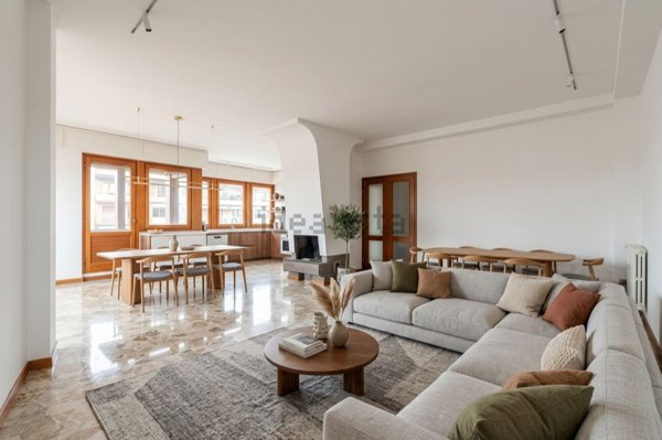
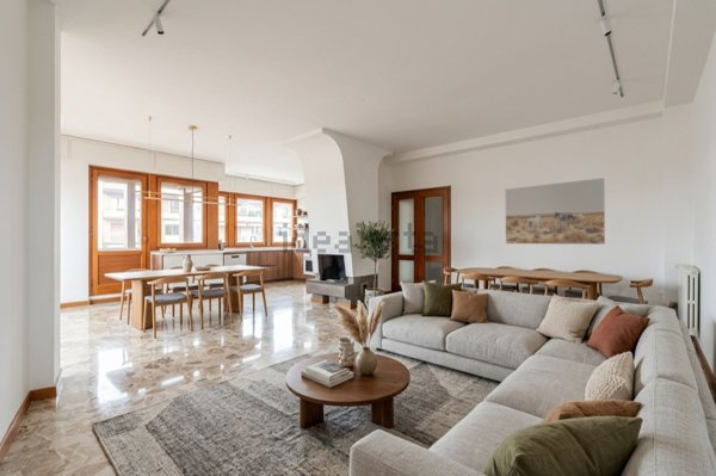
+ wall art (550, 214)
